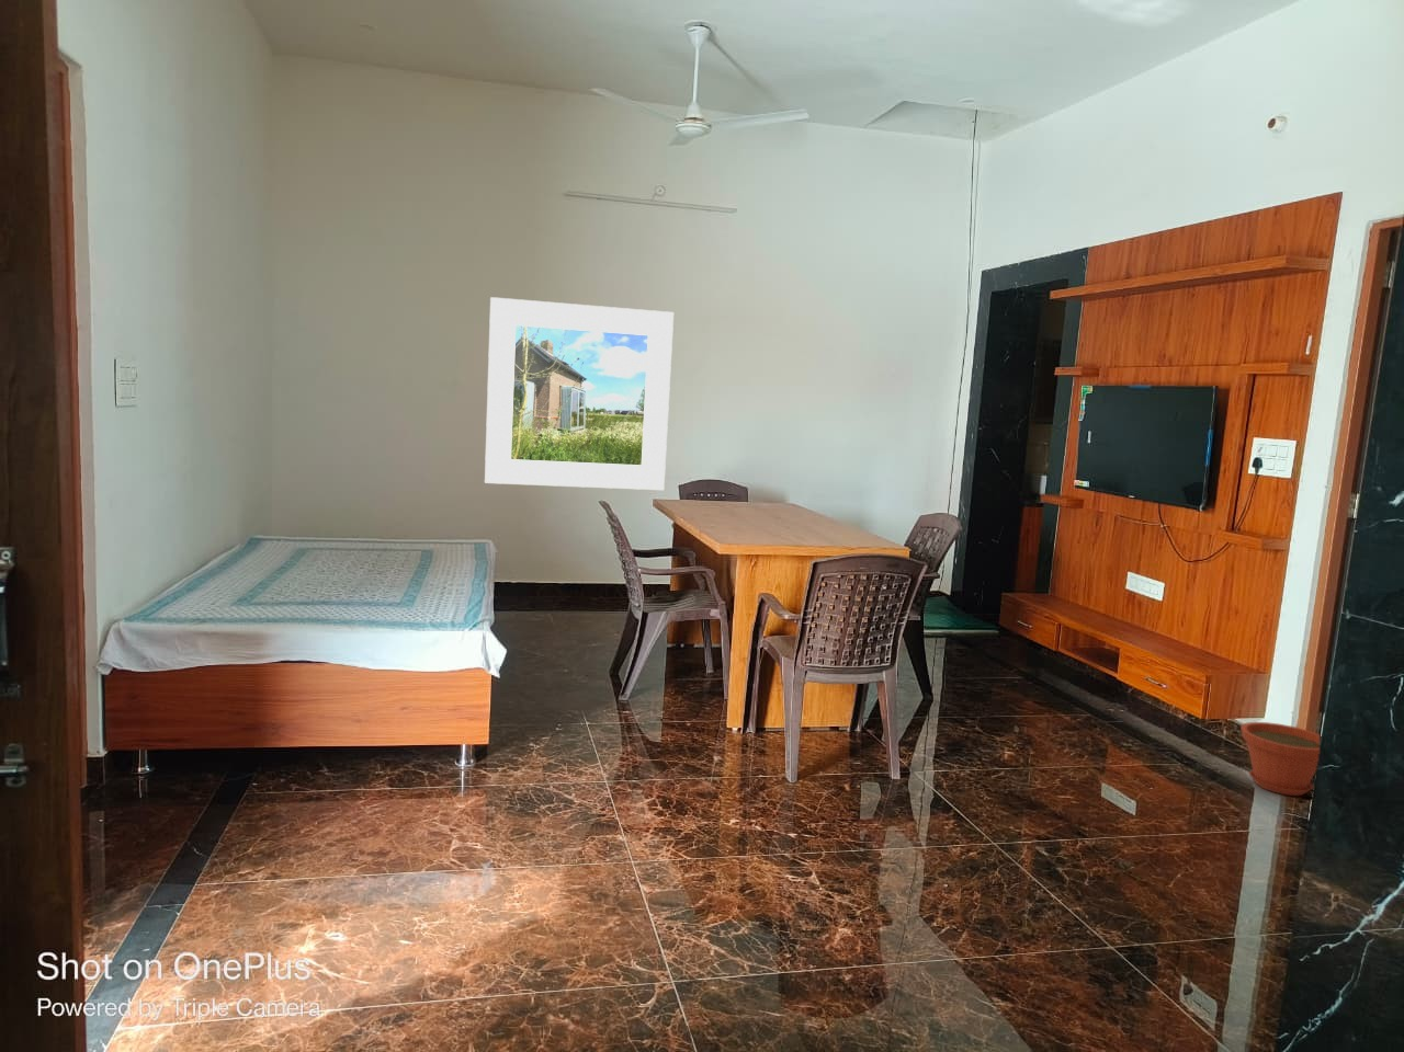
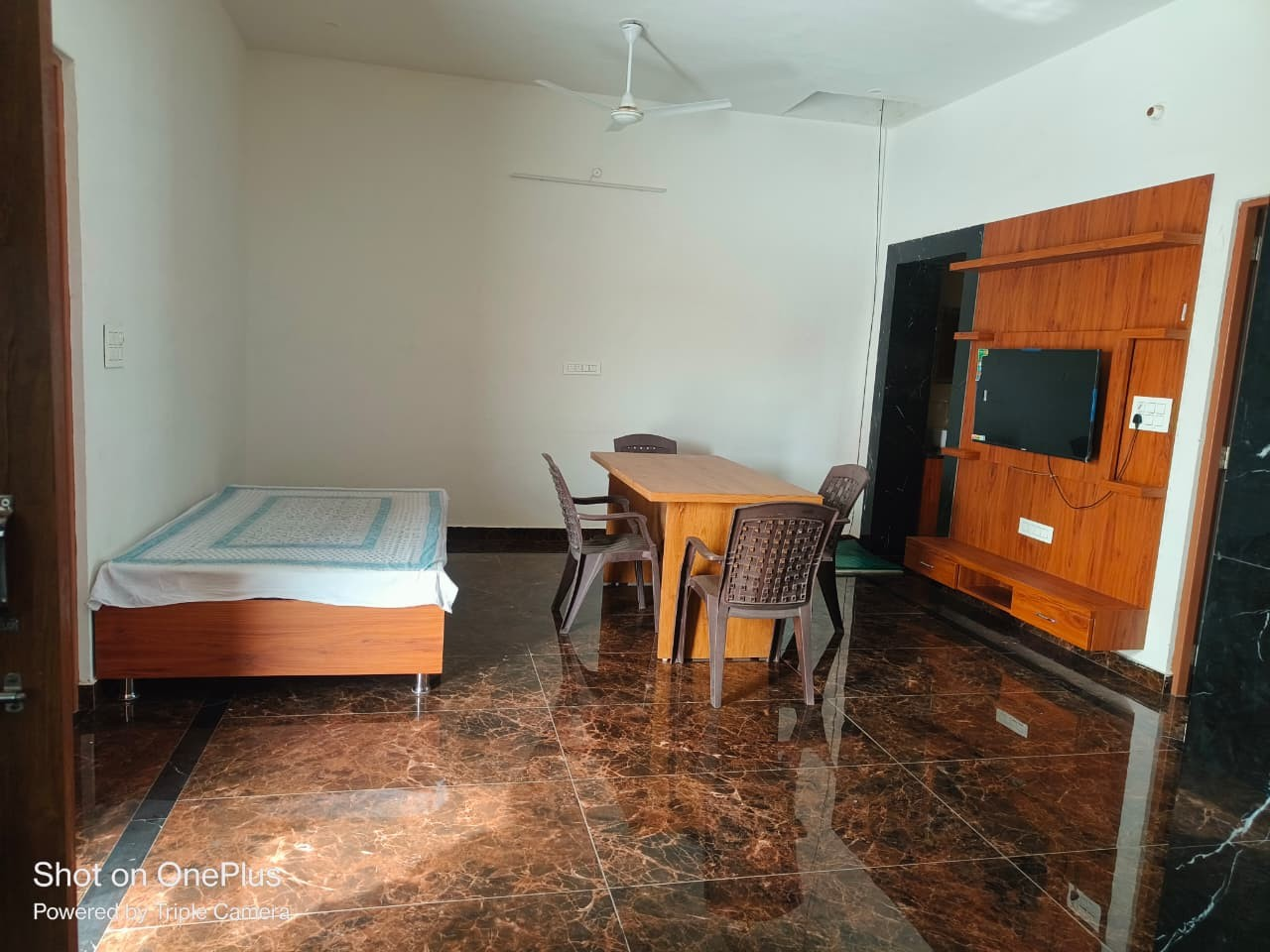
- plant pot (1282, 760)
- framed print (579, 397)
